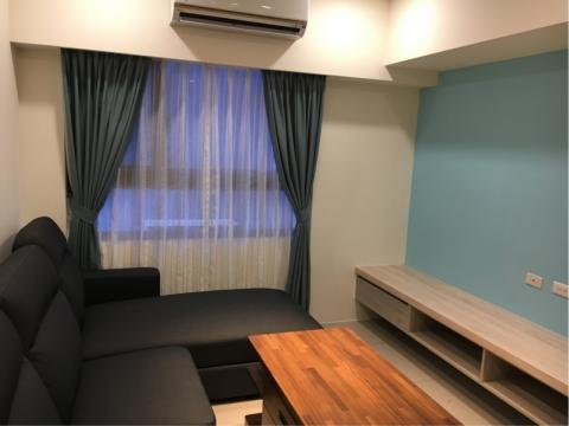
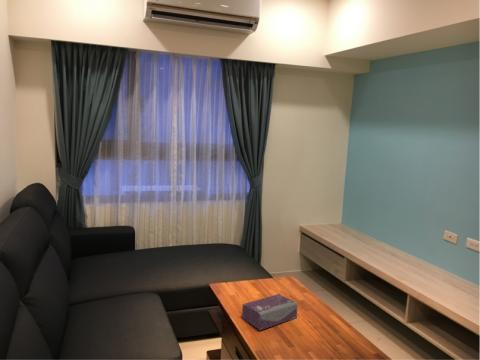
+ tissue box (269, 310)
